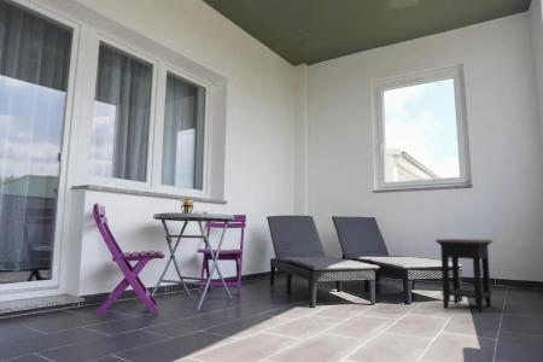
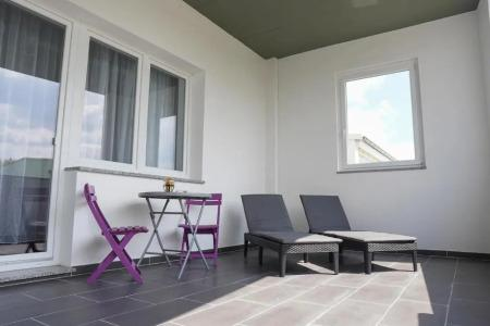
- side table (459, 275)
